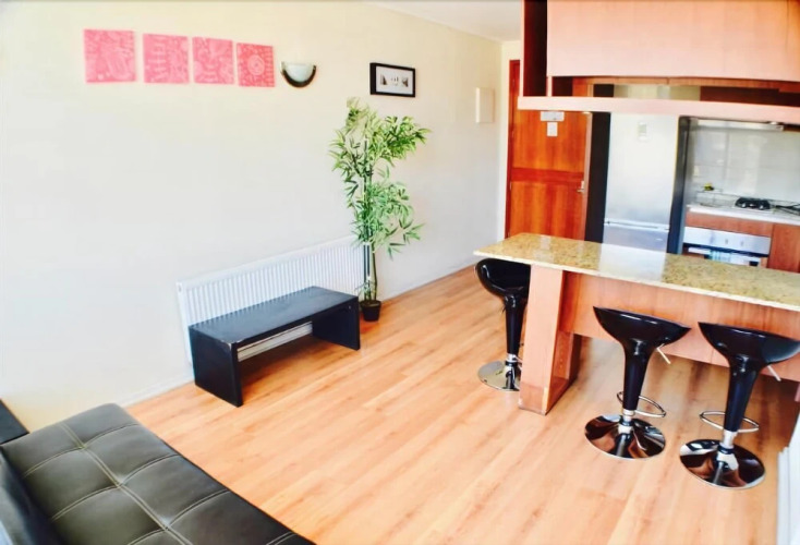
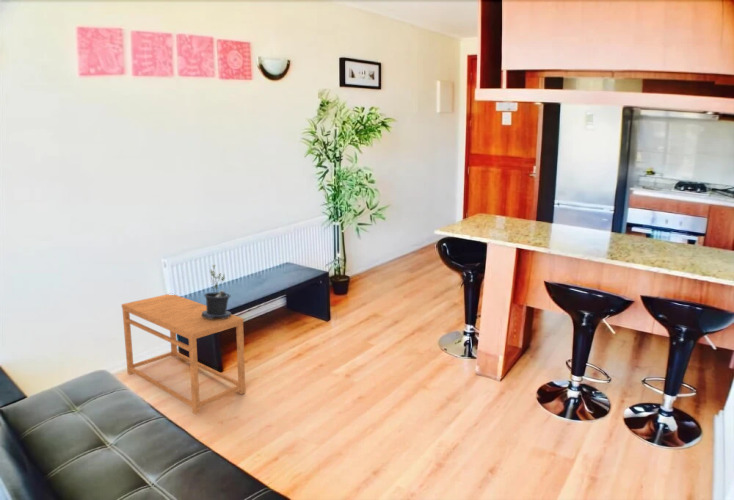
+ side table (182, 347)
+ potted plant (216, 291)
